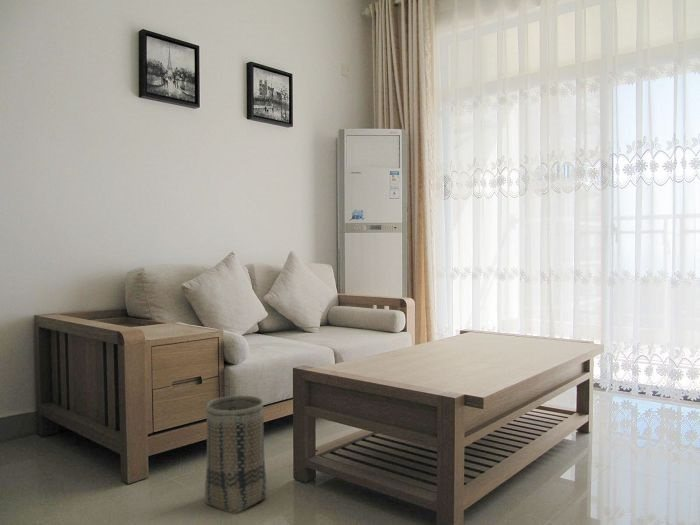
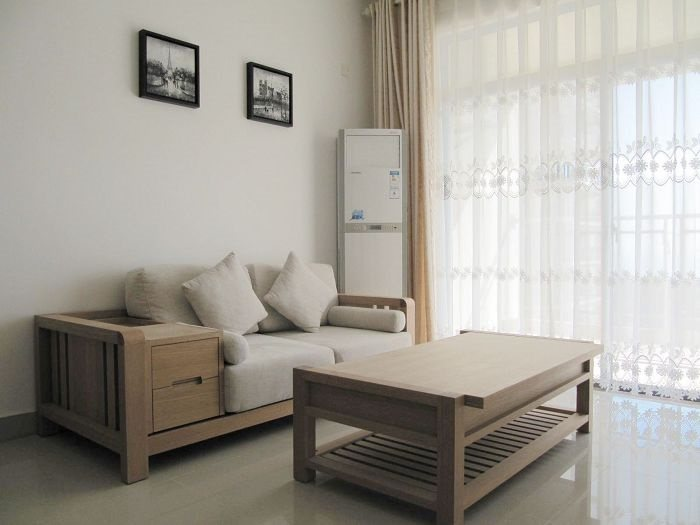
- basket (235, 451)
